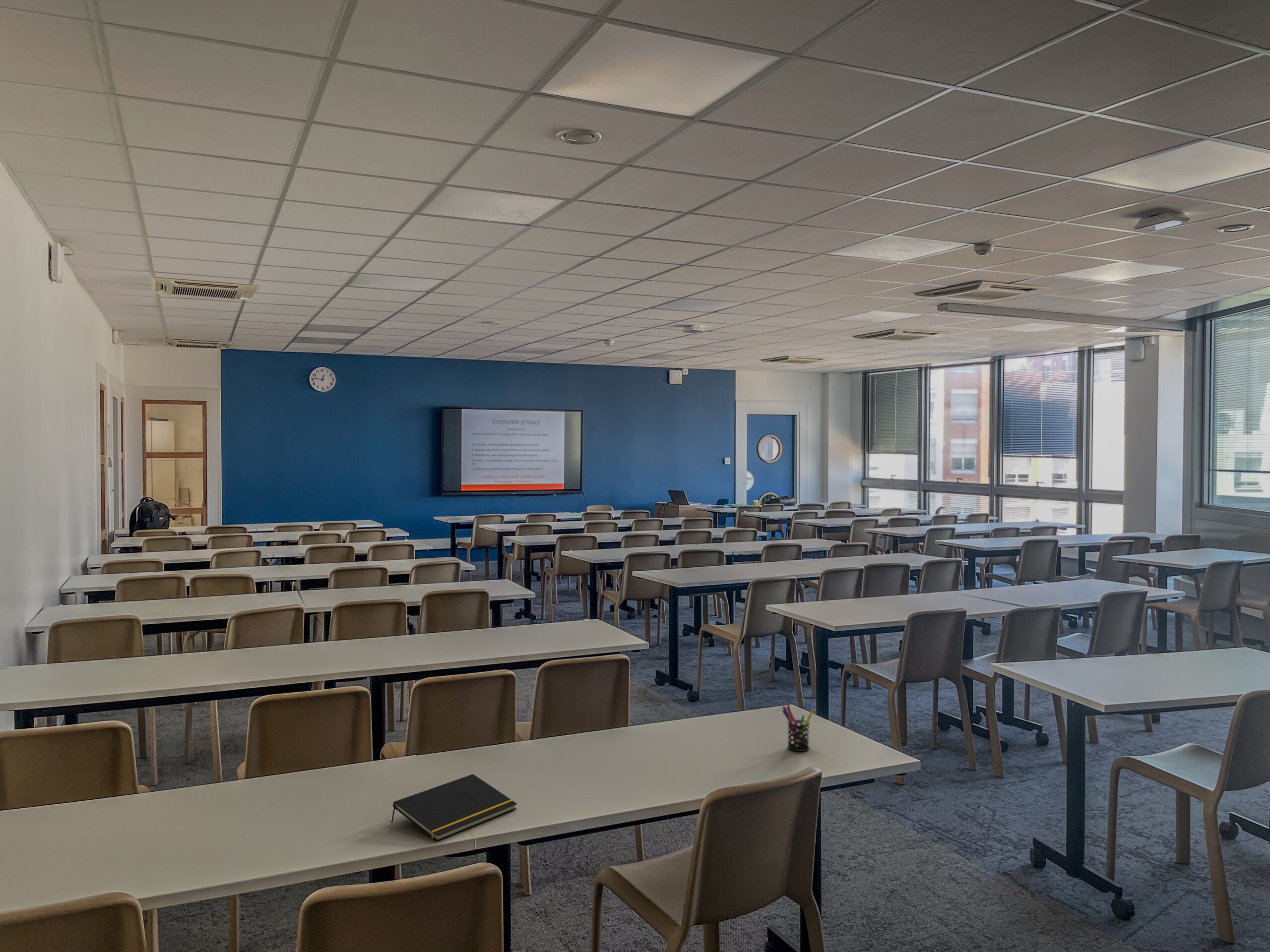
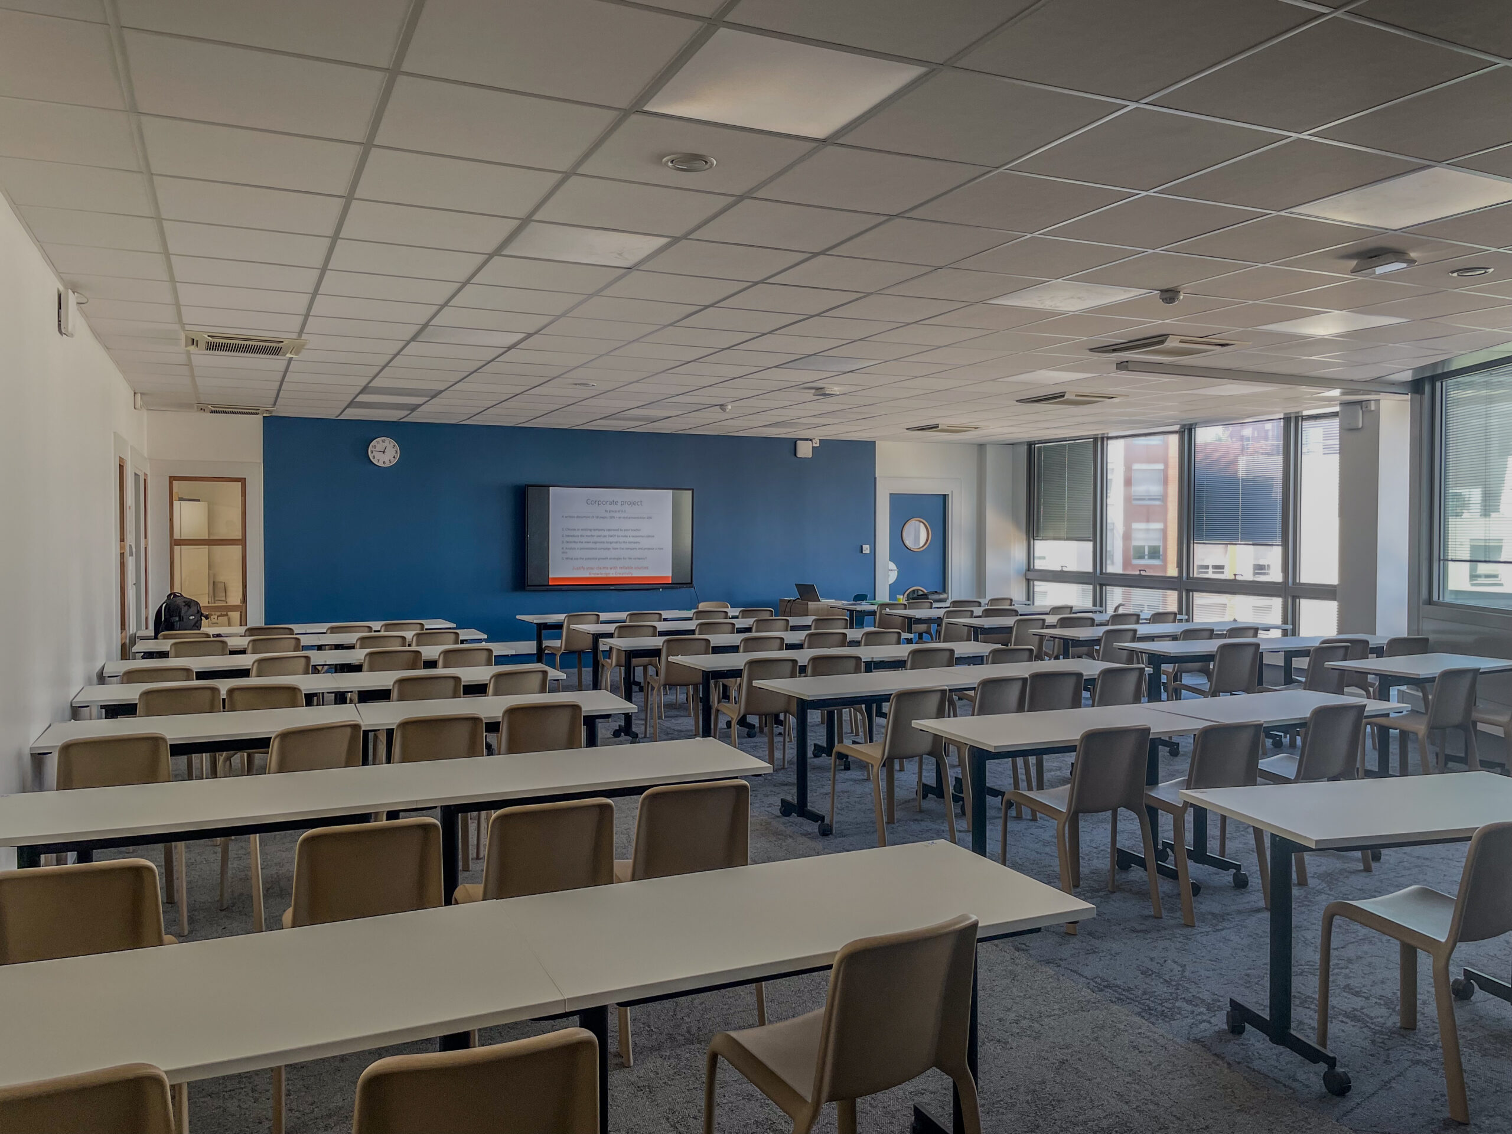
- notepad (456, 805)
- pen holder (798, 727)
